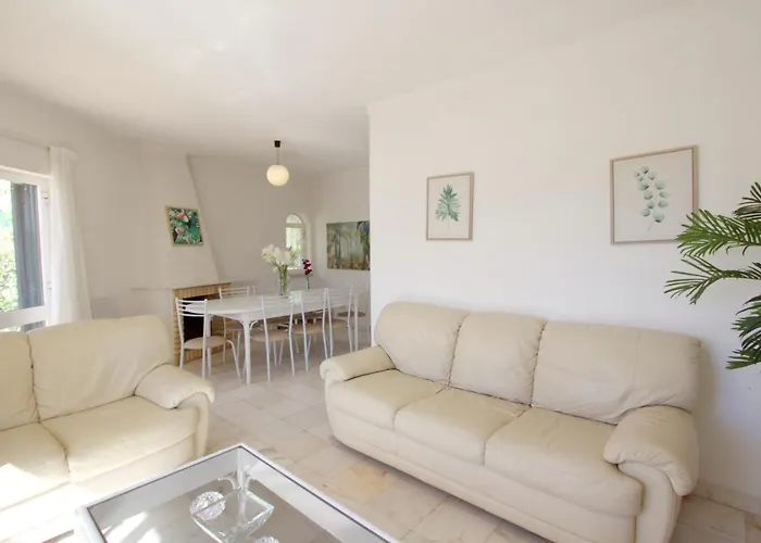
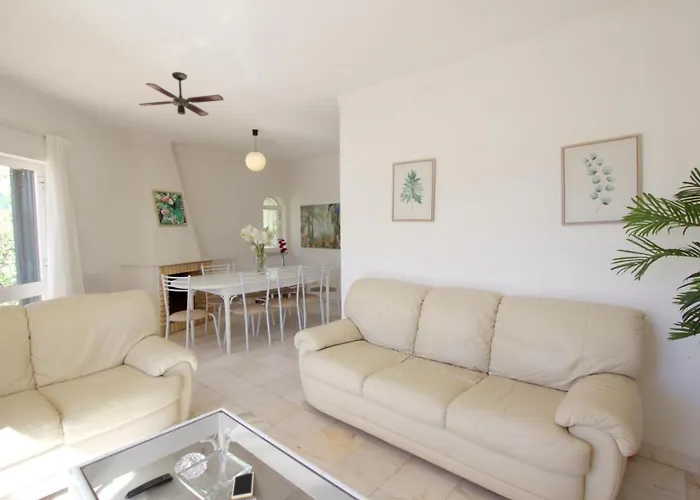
+ remote control (149, 486)
+ cell phone (243, 484)
+ ceiling fan (180, 94)
